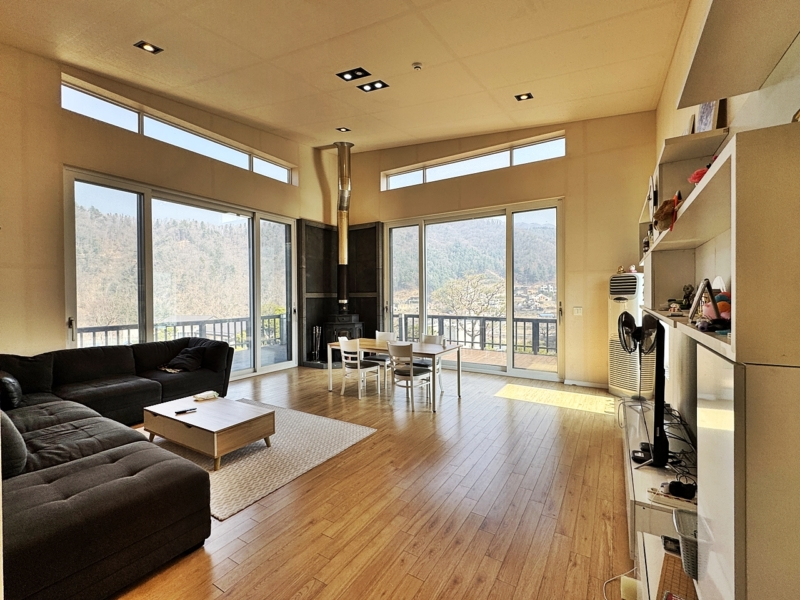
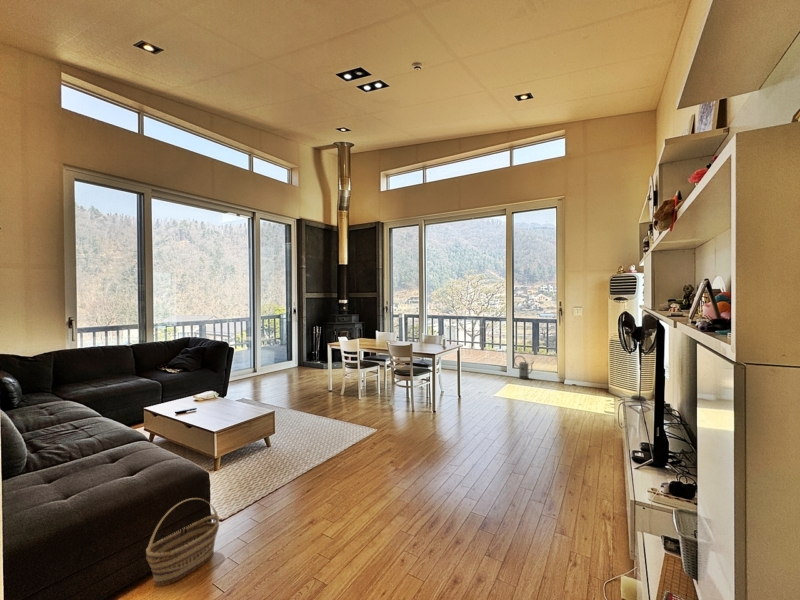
+ basket (184, 534)
+ watering can (524, 367)
